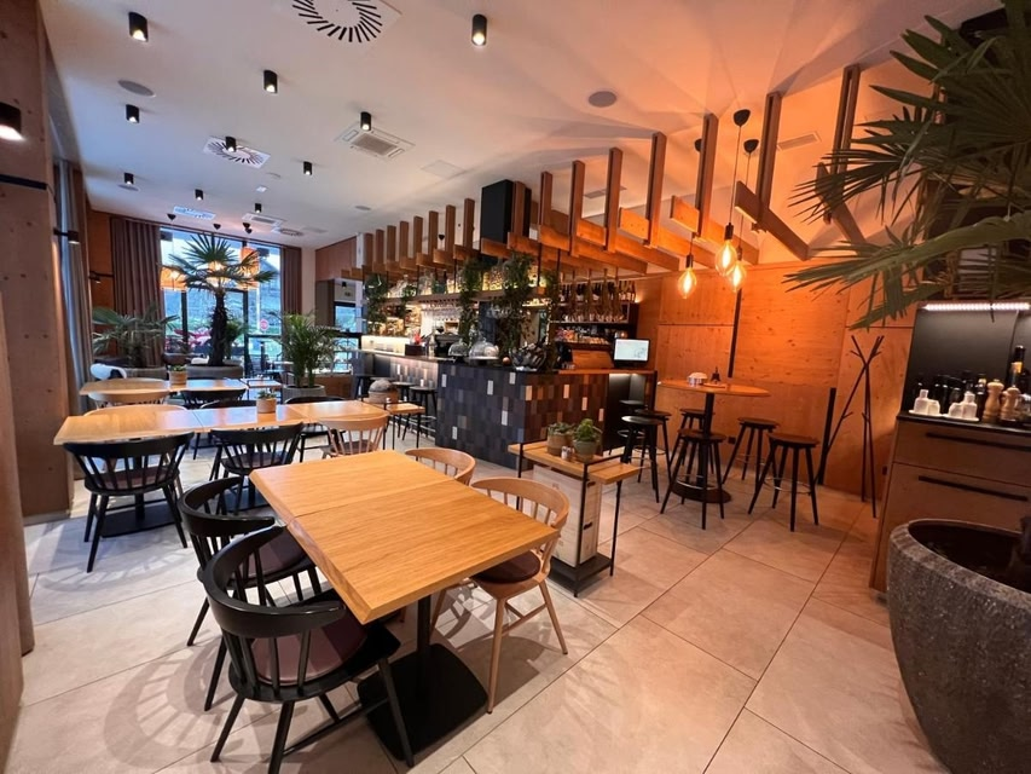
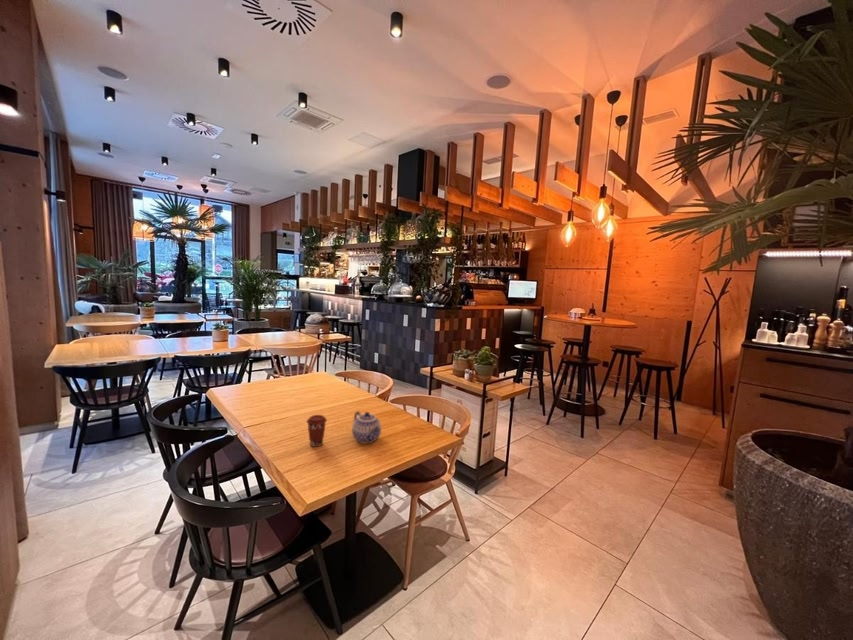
+ coffee cup (316, 430)
+ teapot (366, 425)
